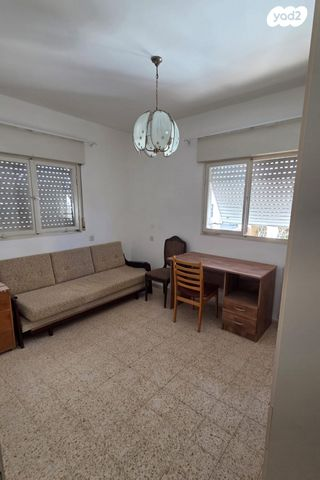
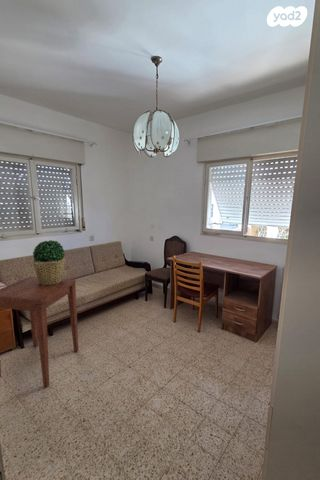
+ potted plant (49, 261)
+ side table (37, 326)
